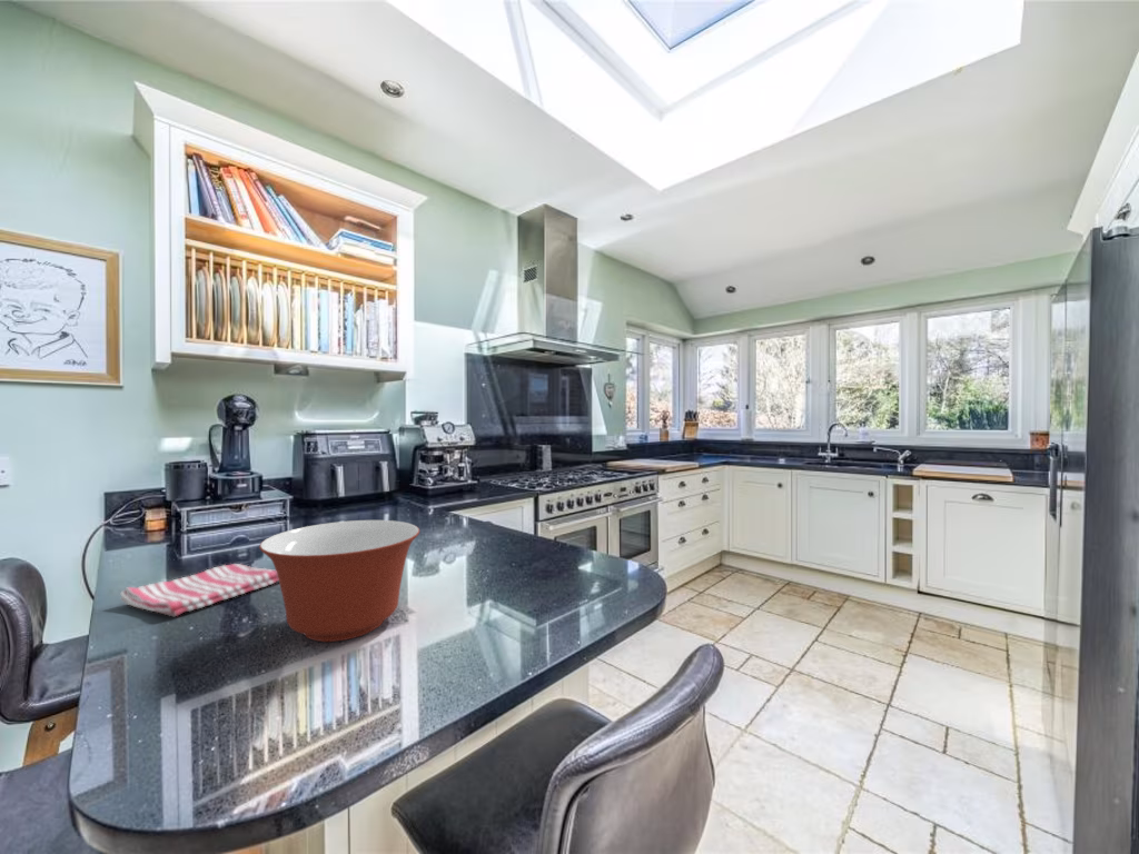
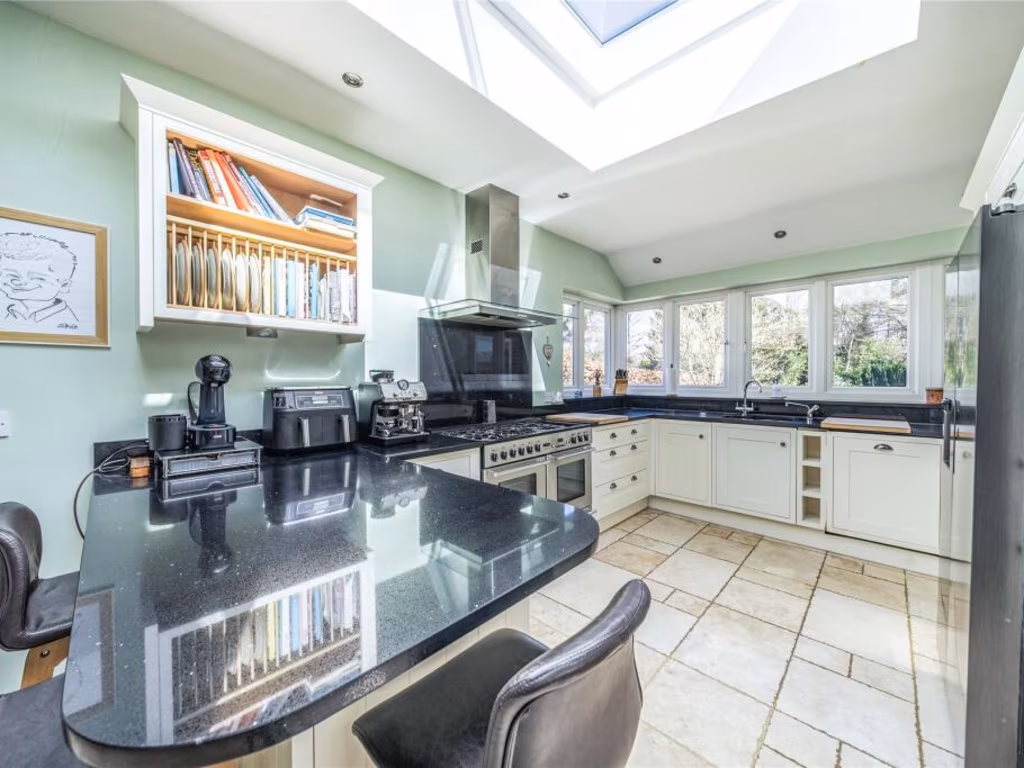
- dish towel (210, 584)
- mixing bowl (345, 579)
